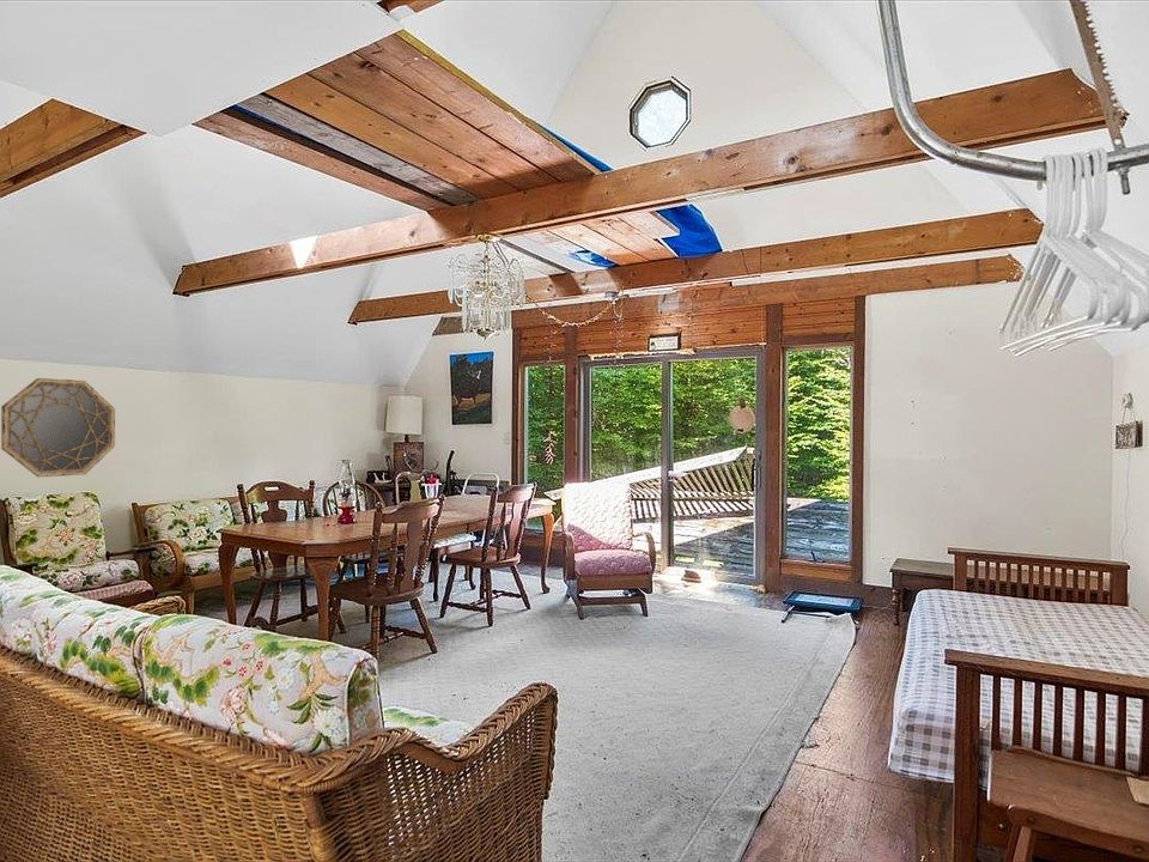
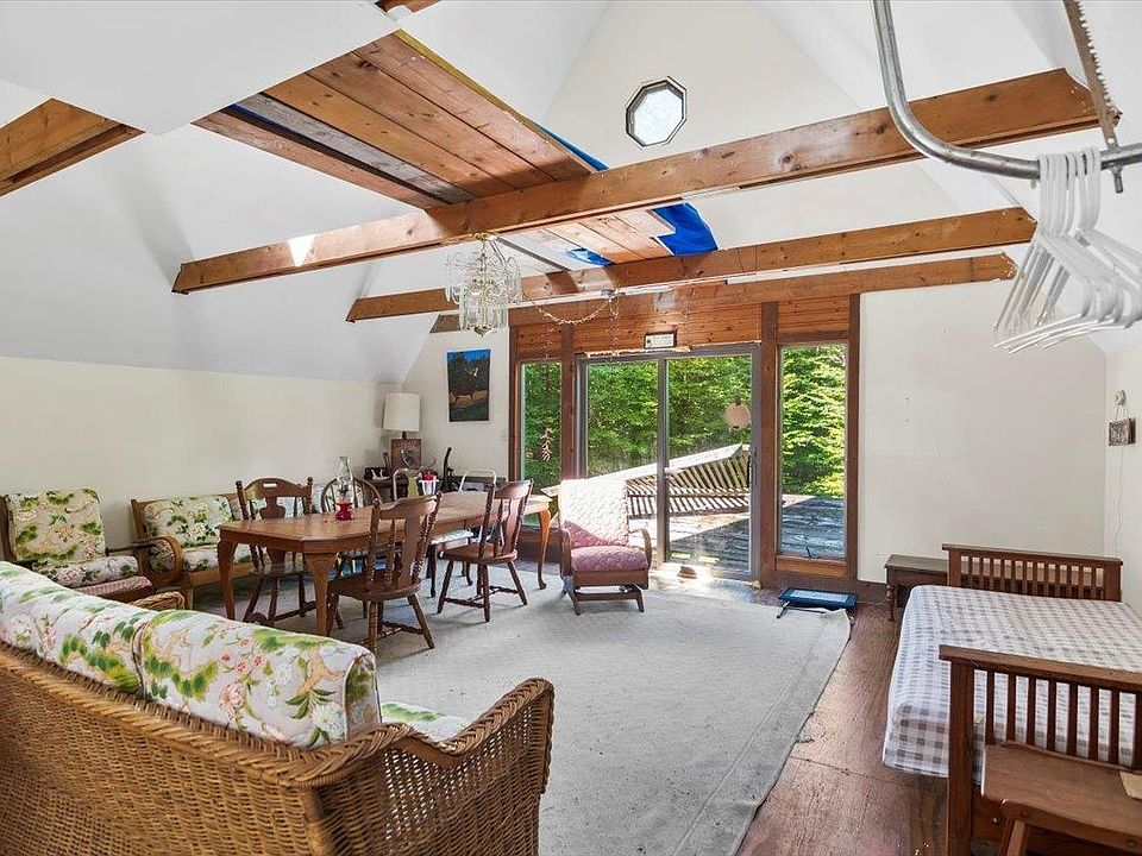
- home mirror (61, 427)
